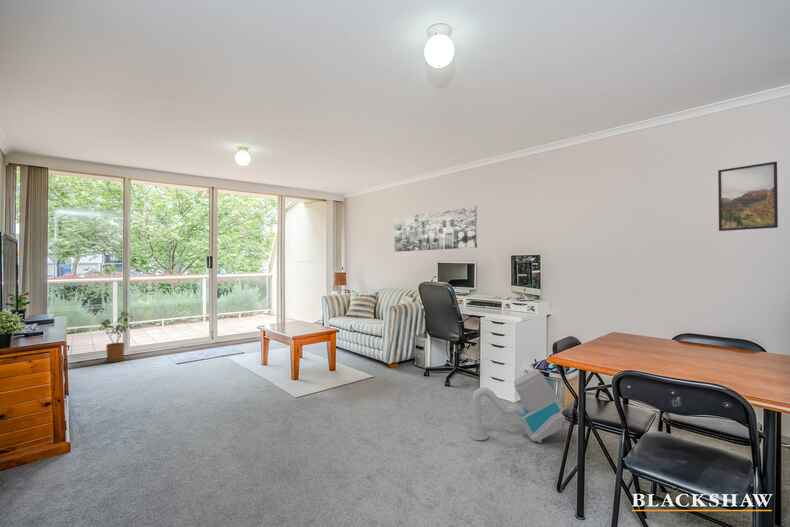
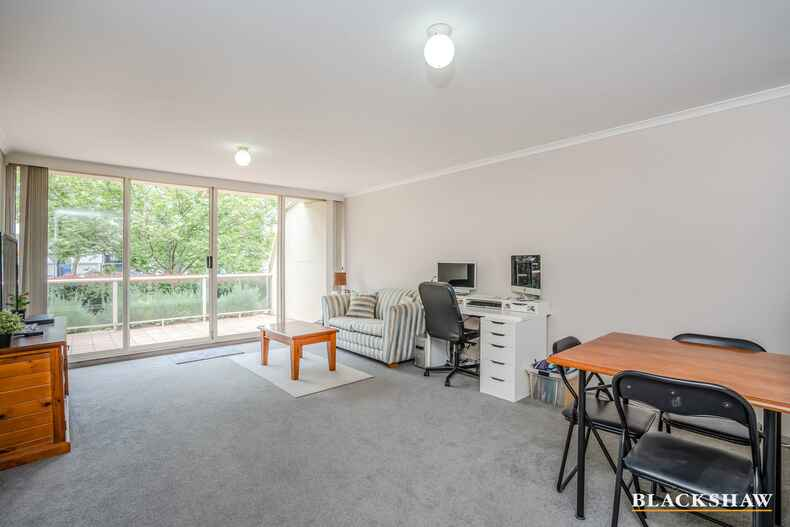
- vacuum cleaner (518, 405)
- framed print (746, 197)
- wall art (431, 231)
- house plant (117, 336)
